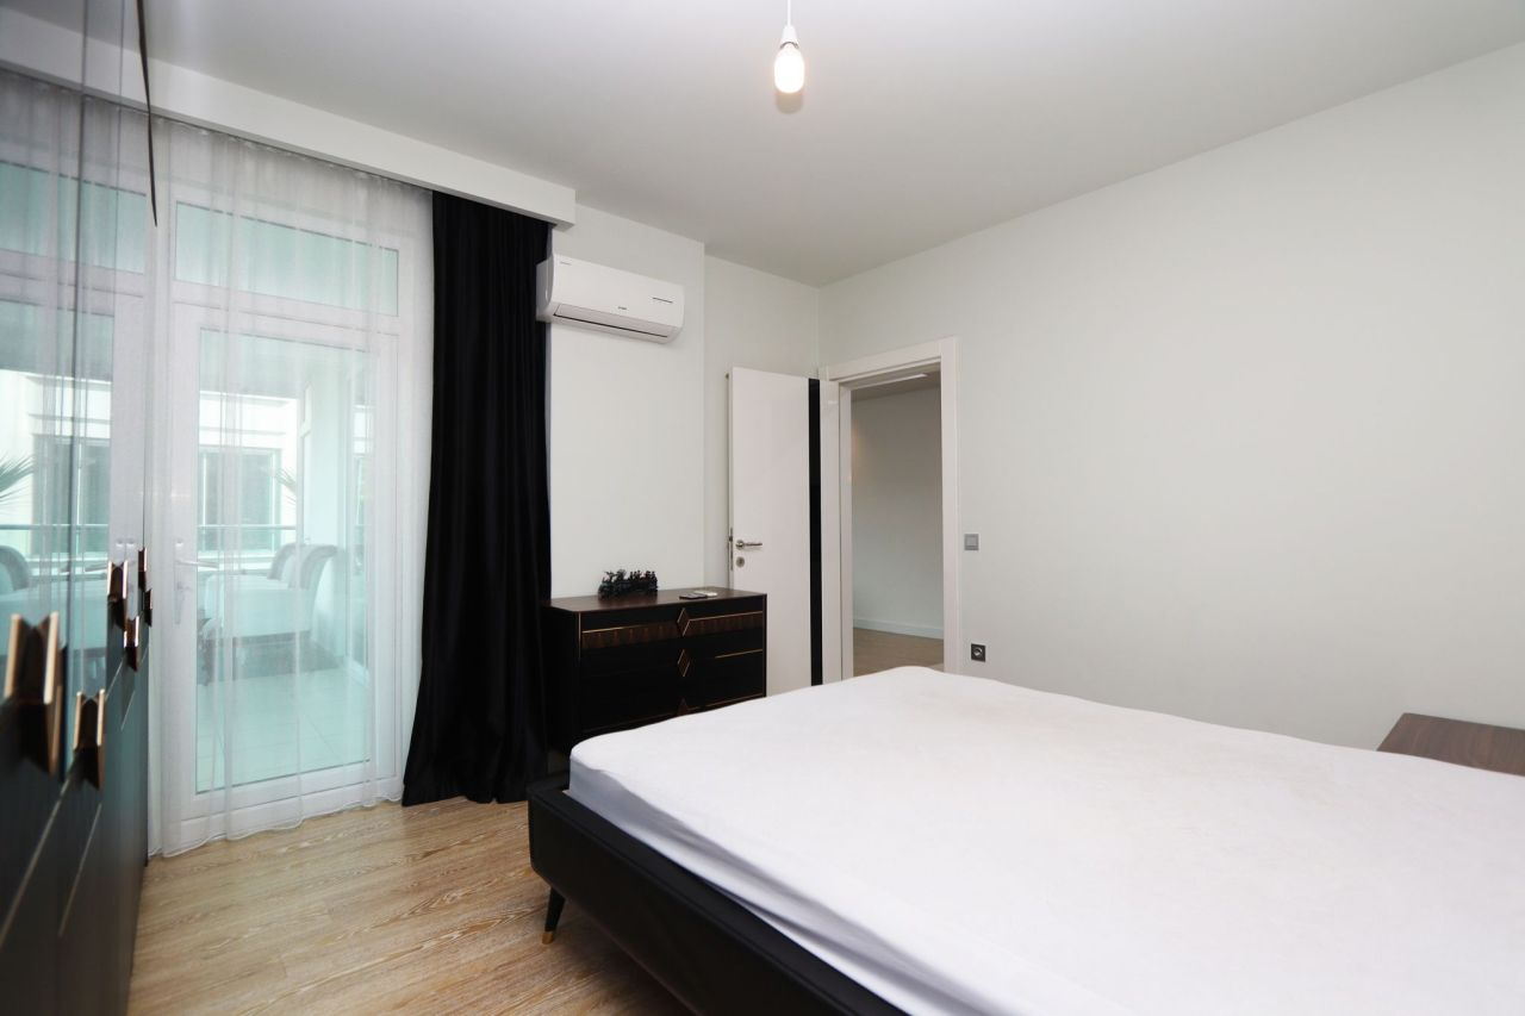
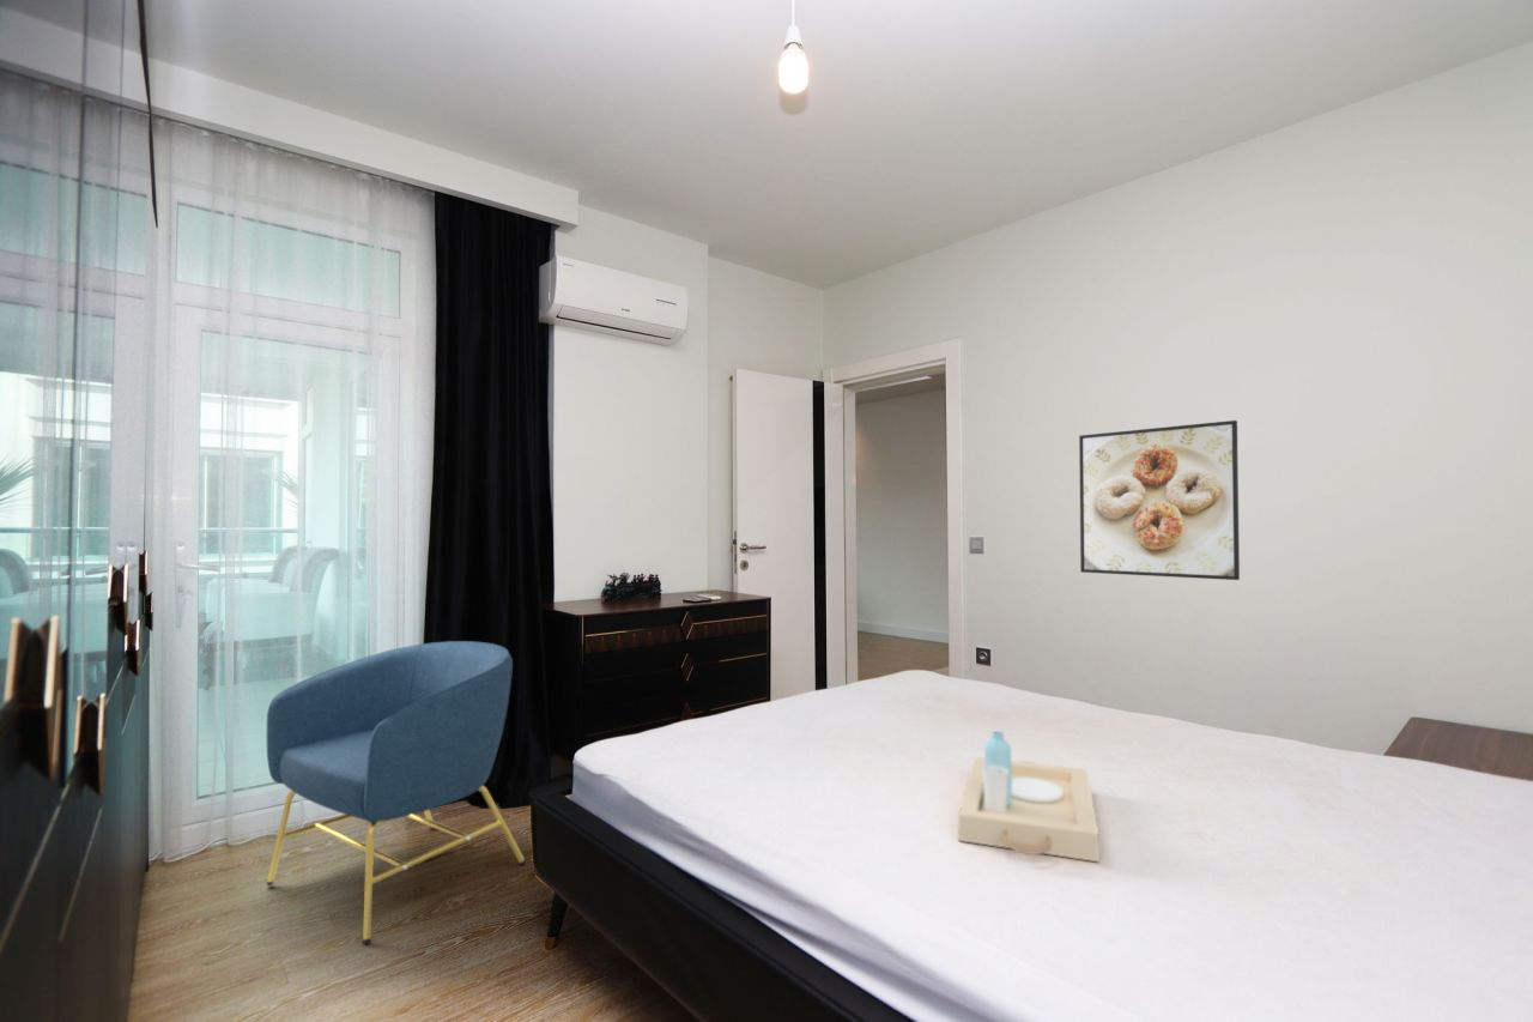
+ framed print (1152, 502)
+ armchair (411, 763)
+ serving tray (1028, 770)
